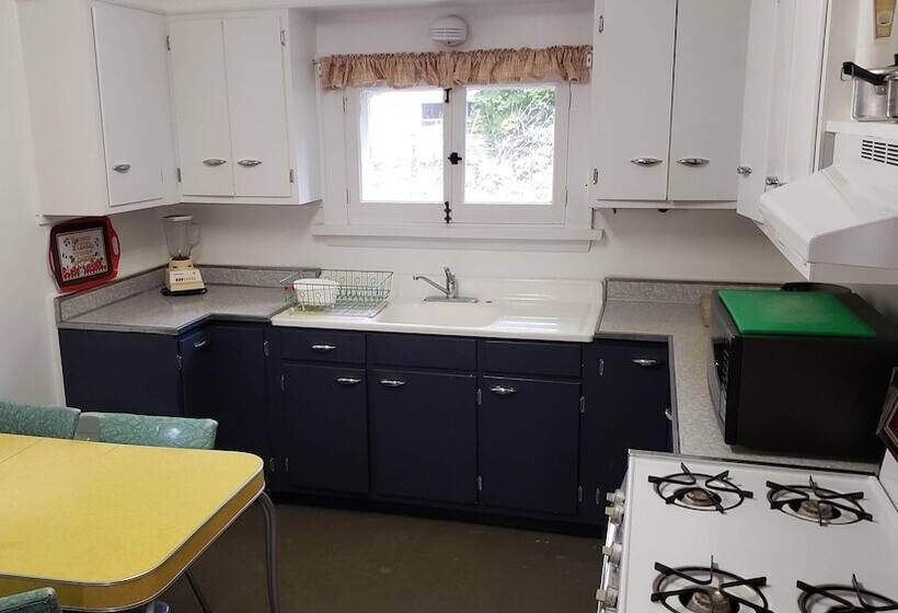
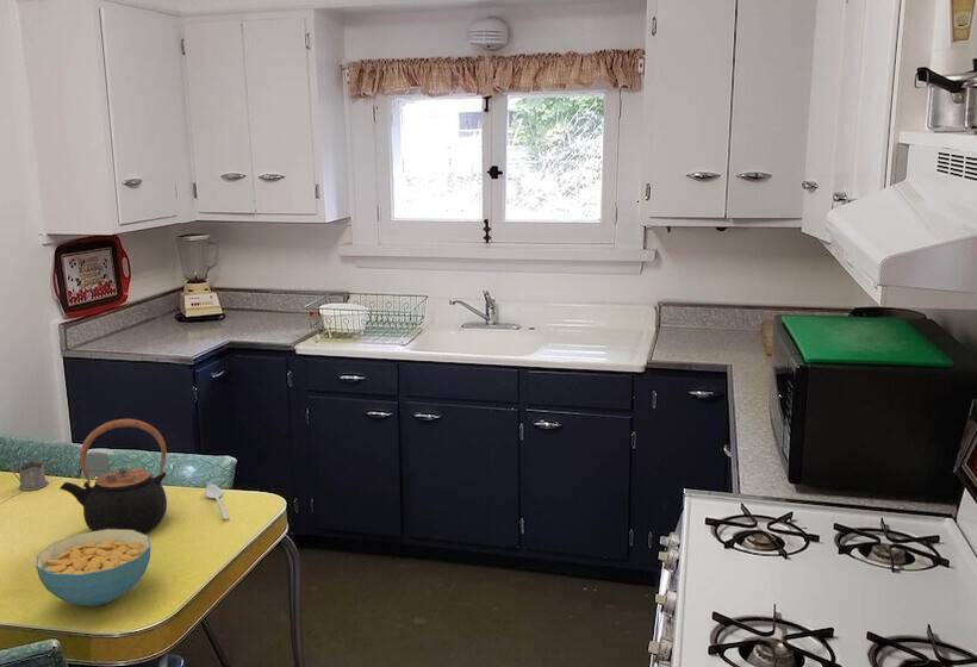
+ tea glass holder (27, 468)
+ spoon (218, 500)
+ cereal bowl (97, 574)
+ teapot (114, 474)
